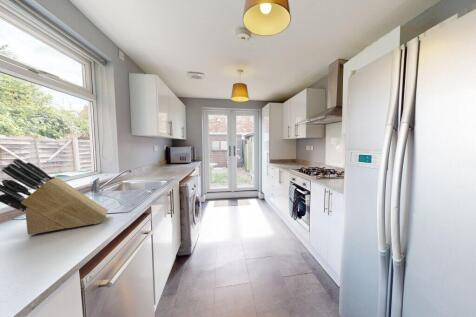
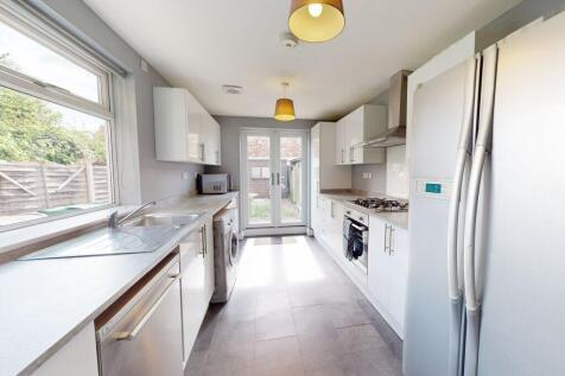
- knife block (57, 192)
